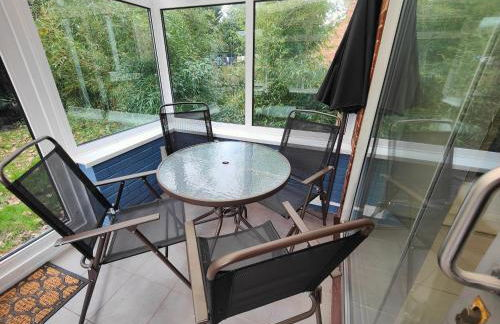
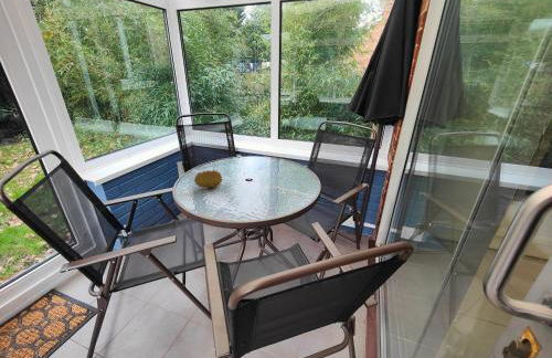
+ fruit (208, 179)
